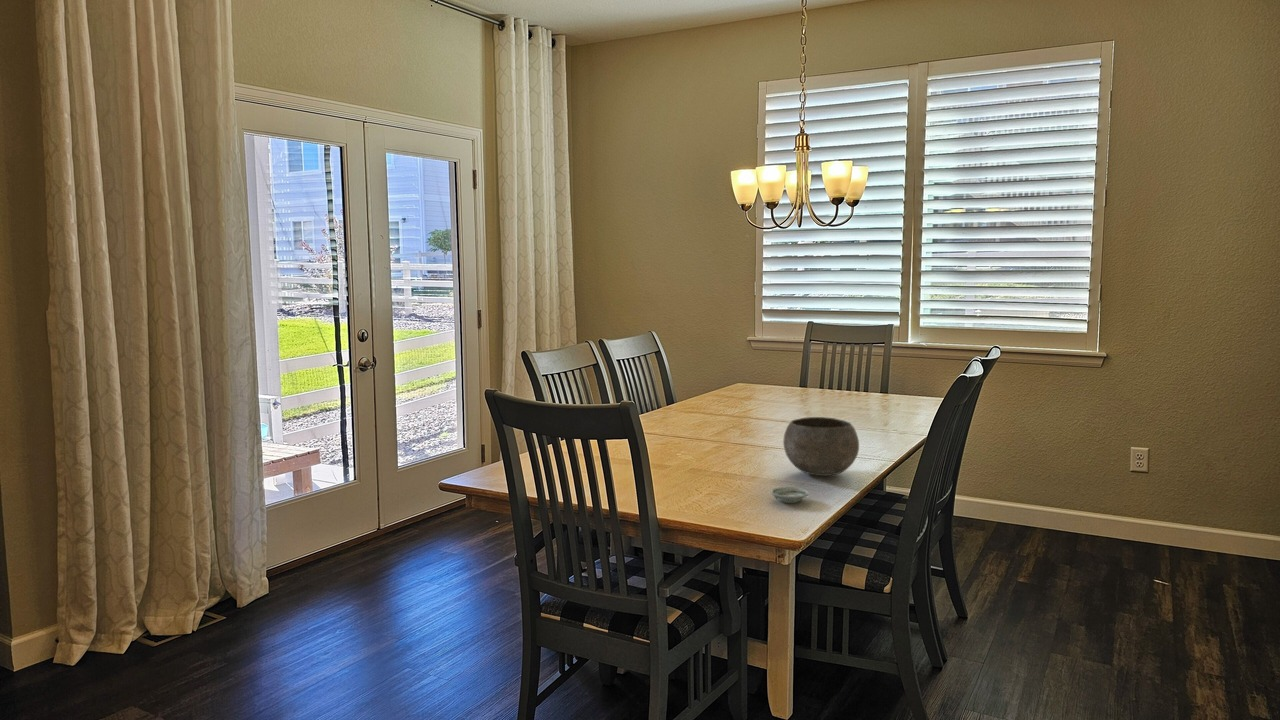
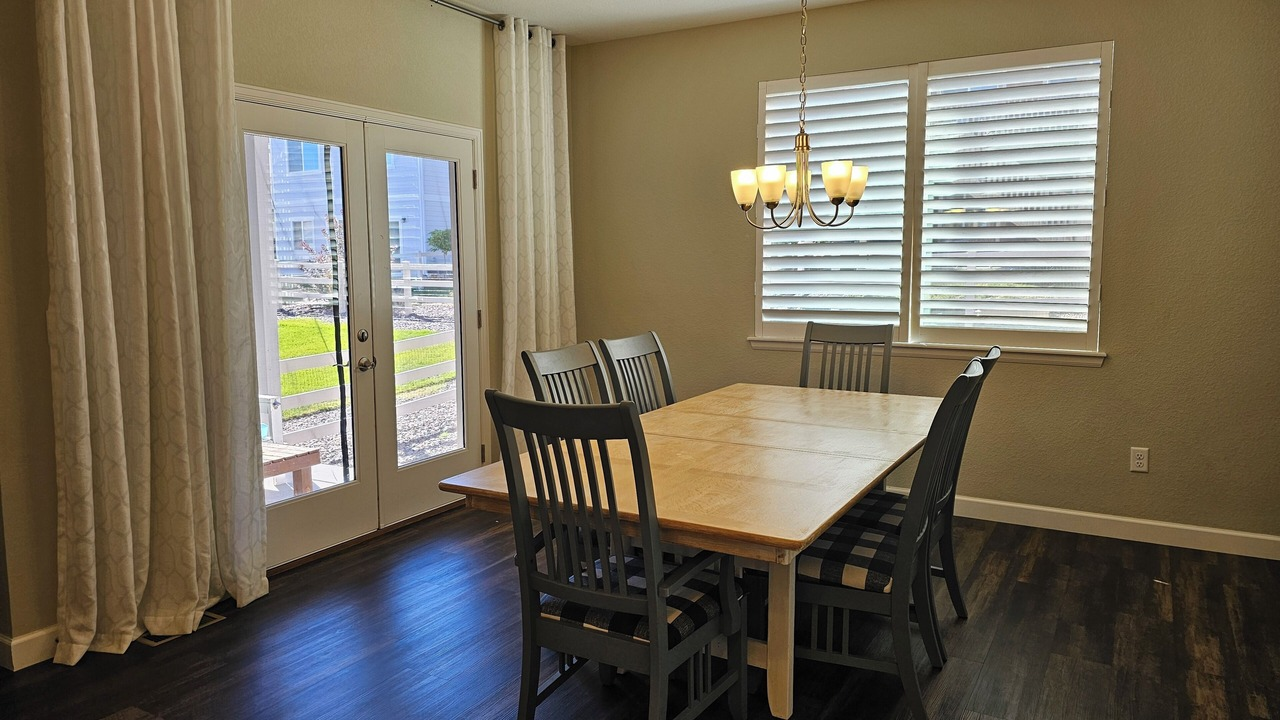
- saucer (789, 495)
- bowl (820, 447)
